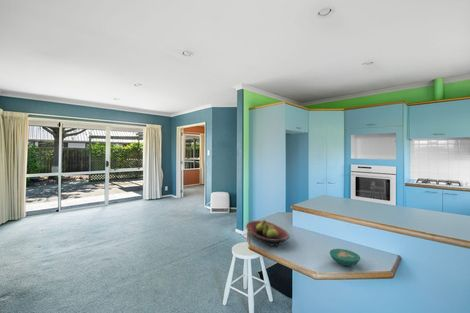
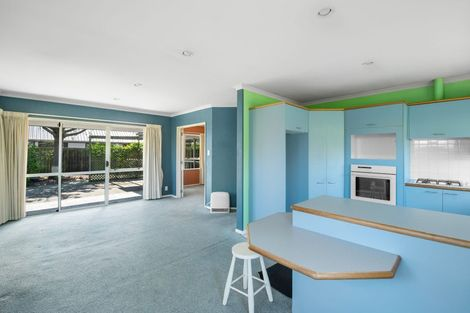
- fruit bowl (266, 230)
- bowl (344, 258)
